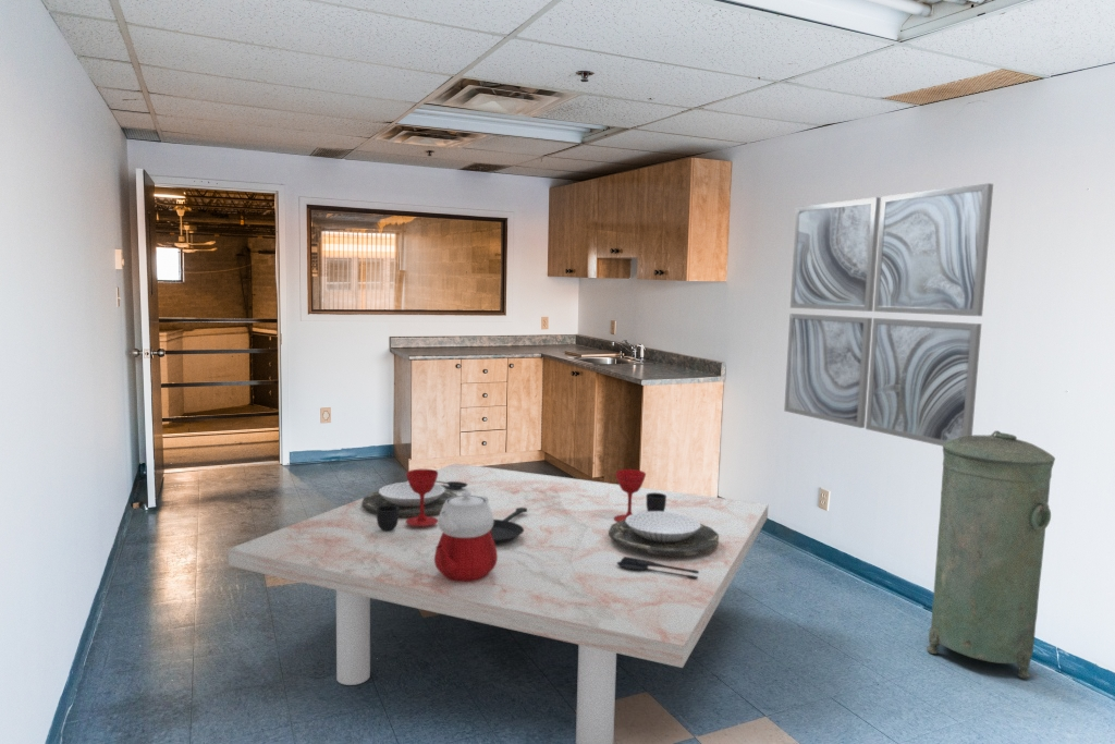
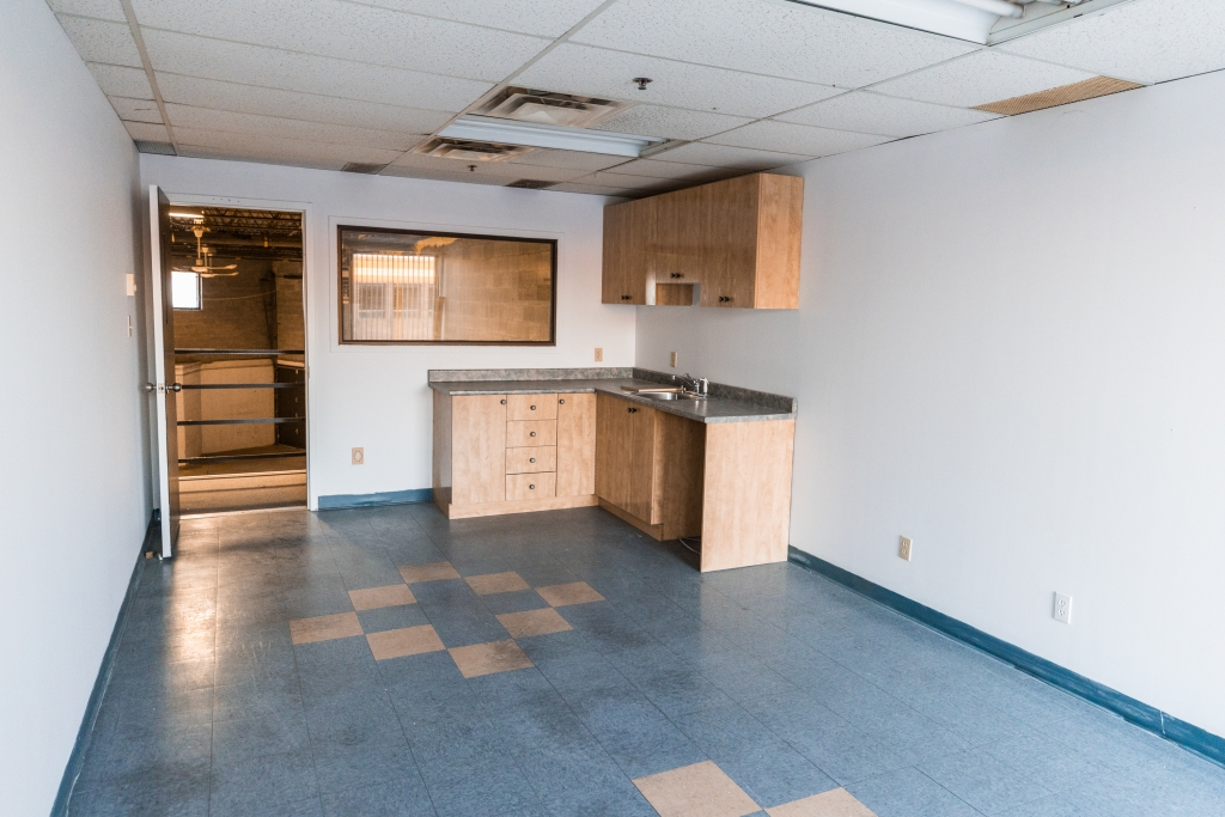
- trash can (989, 545)
- wall art (873, 310)
- dining table (530, 549)
